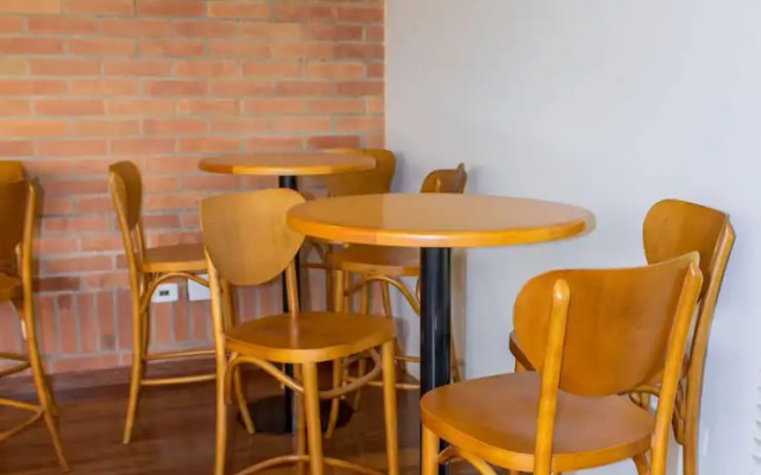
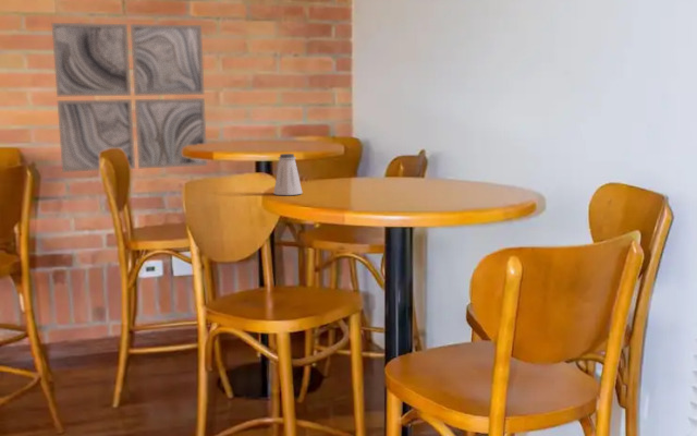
+ saltshaker (288, 173)
+ wall art (134, 95)
